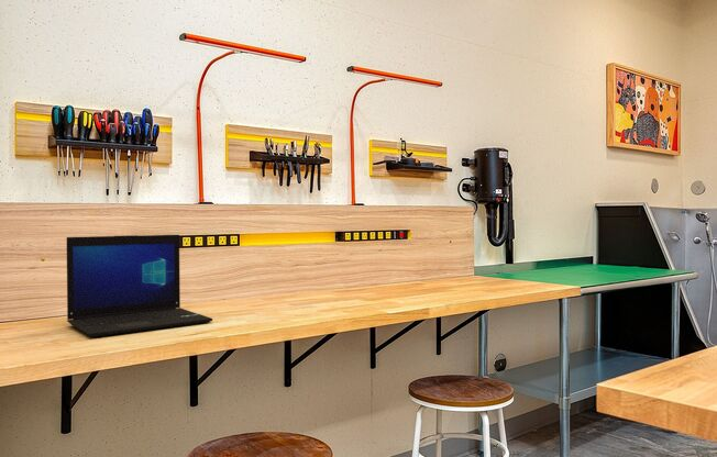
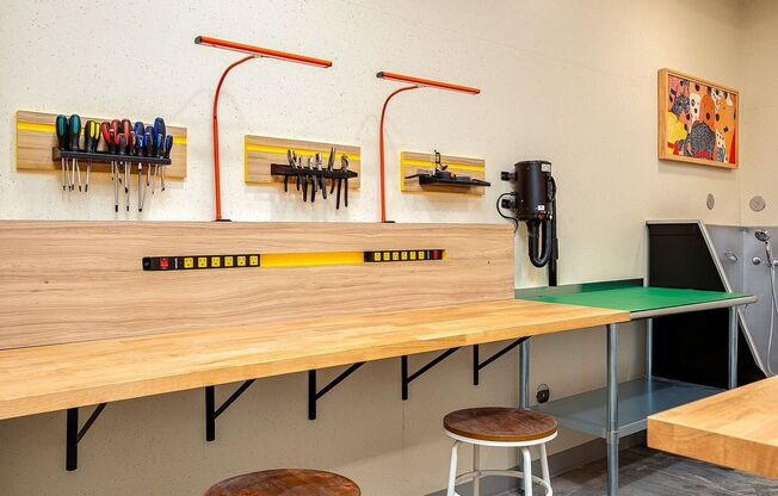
- laptop (140, 280)
